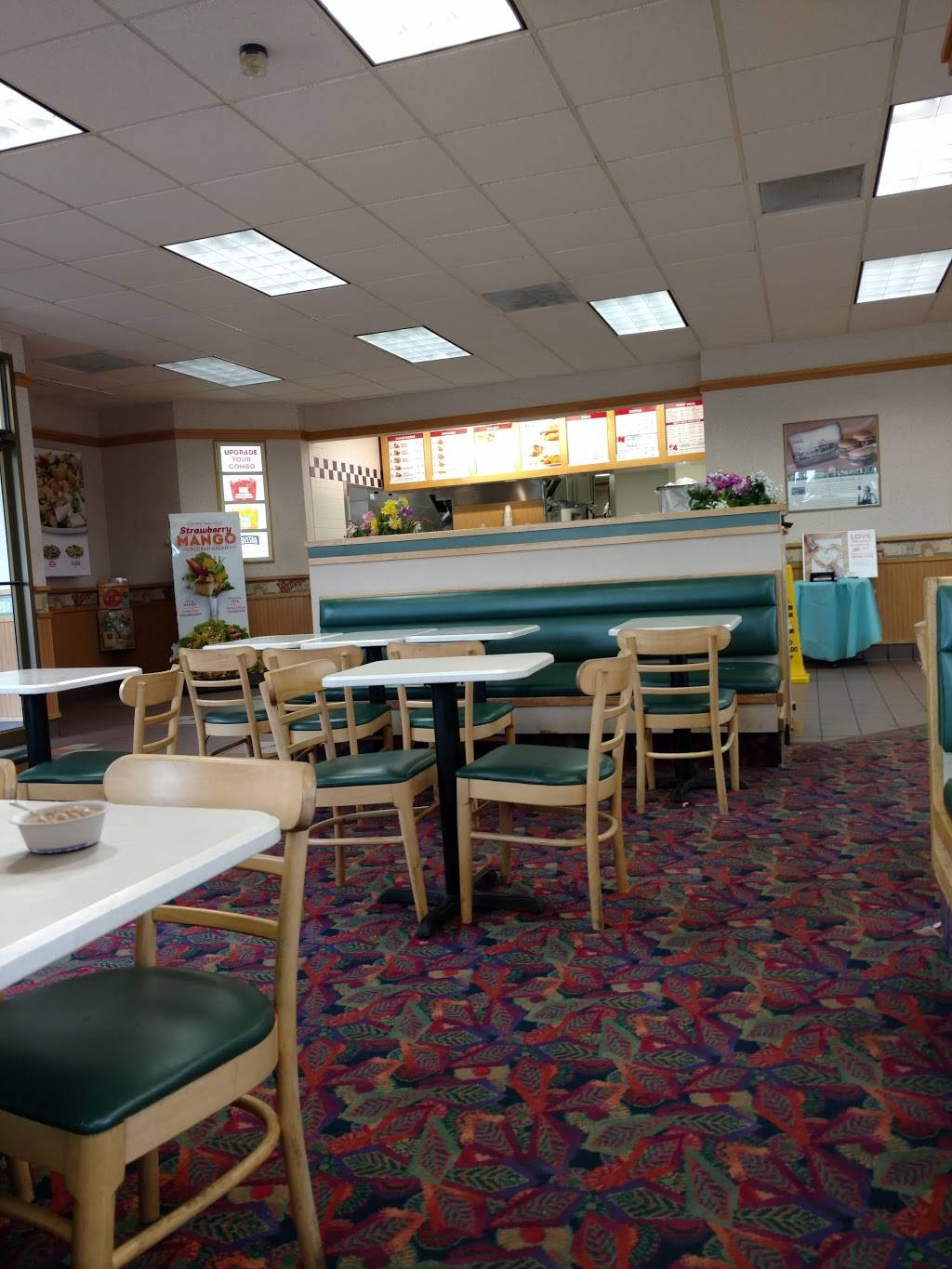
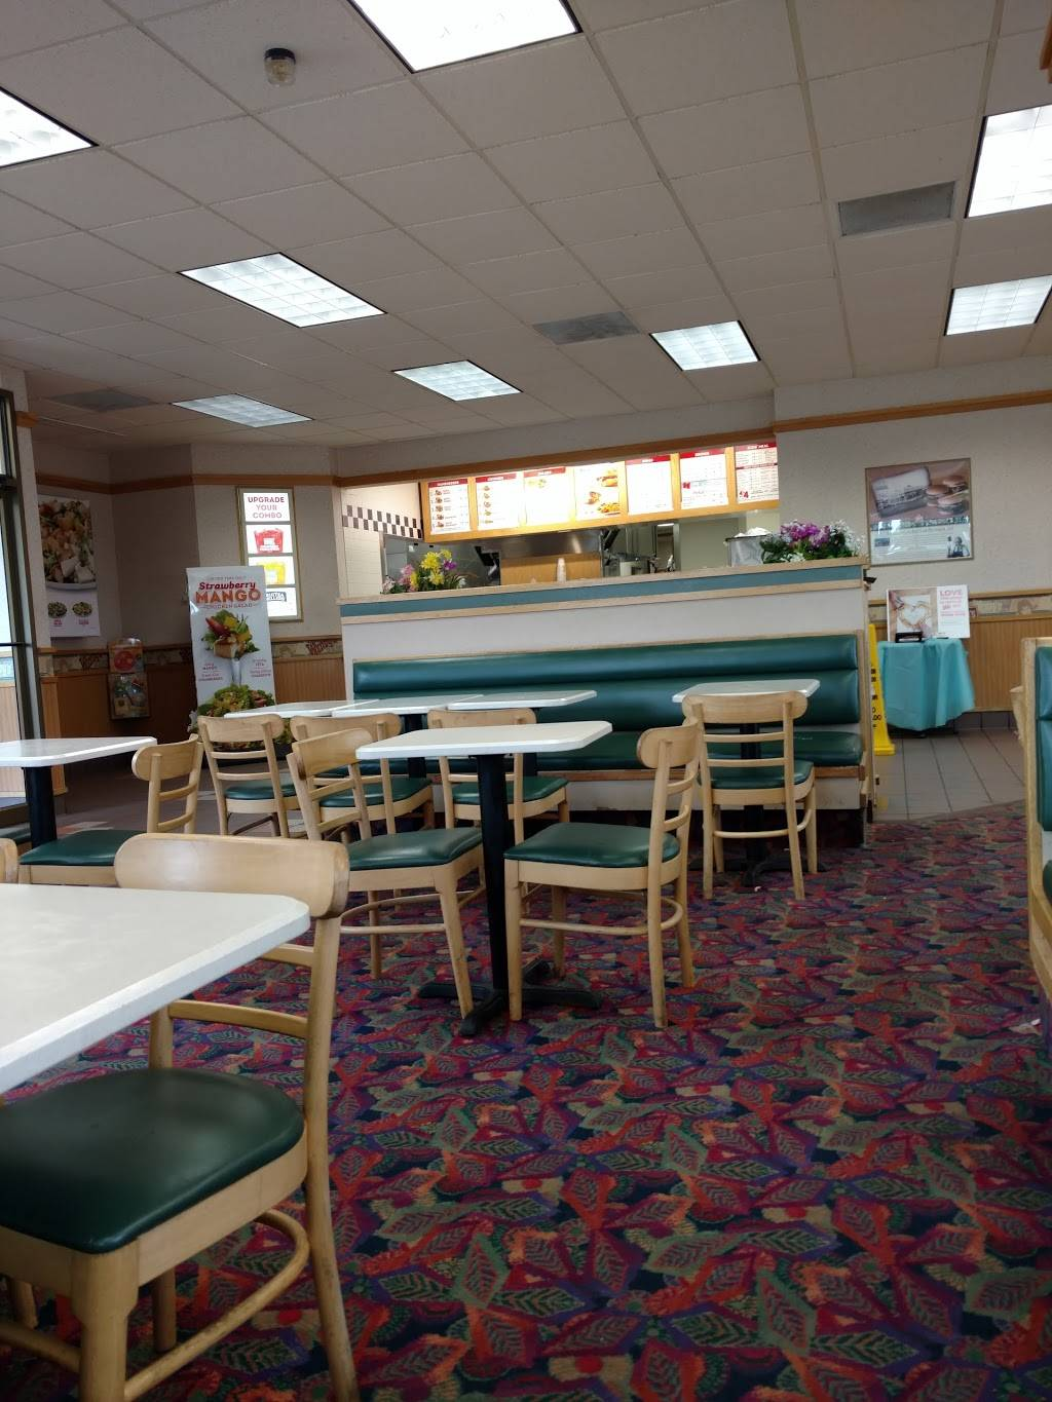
- legume (59, 825)
